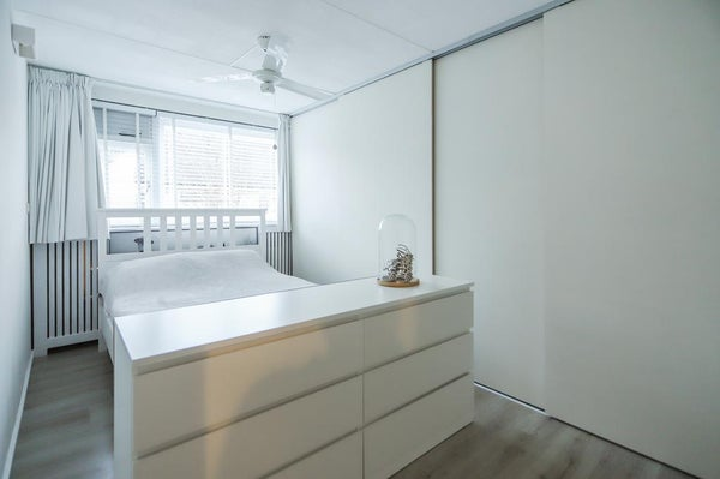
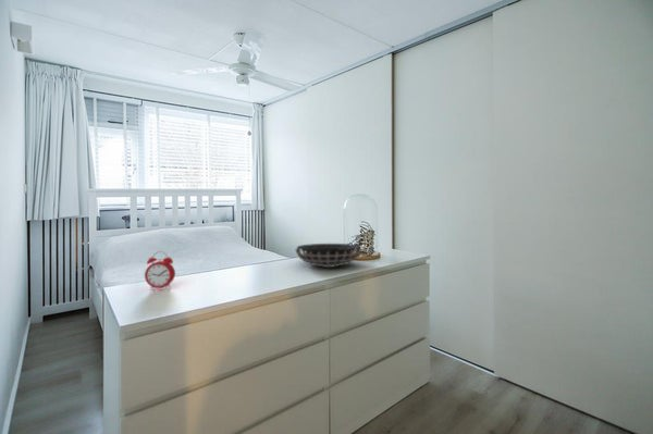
+ decorative bowl (329, 256)
+ alarm clock (160, 270)
